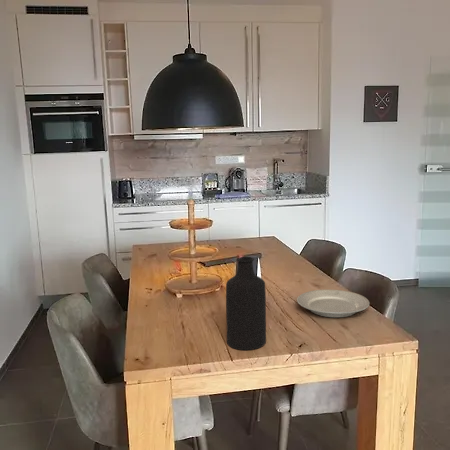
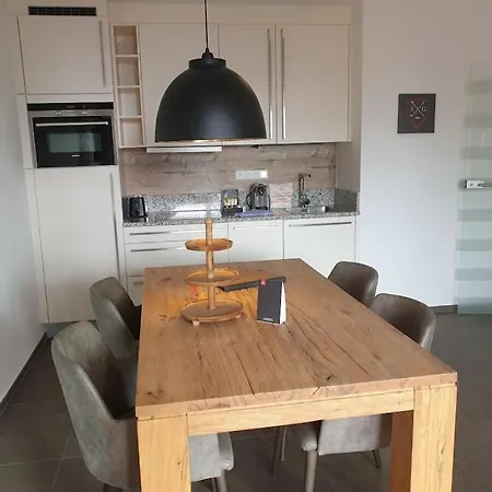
- plate (332, 304)
- bottle (245, 300)
